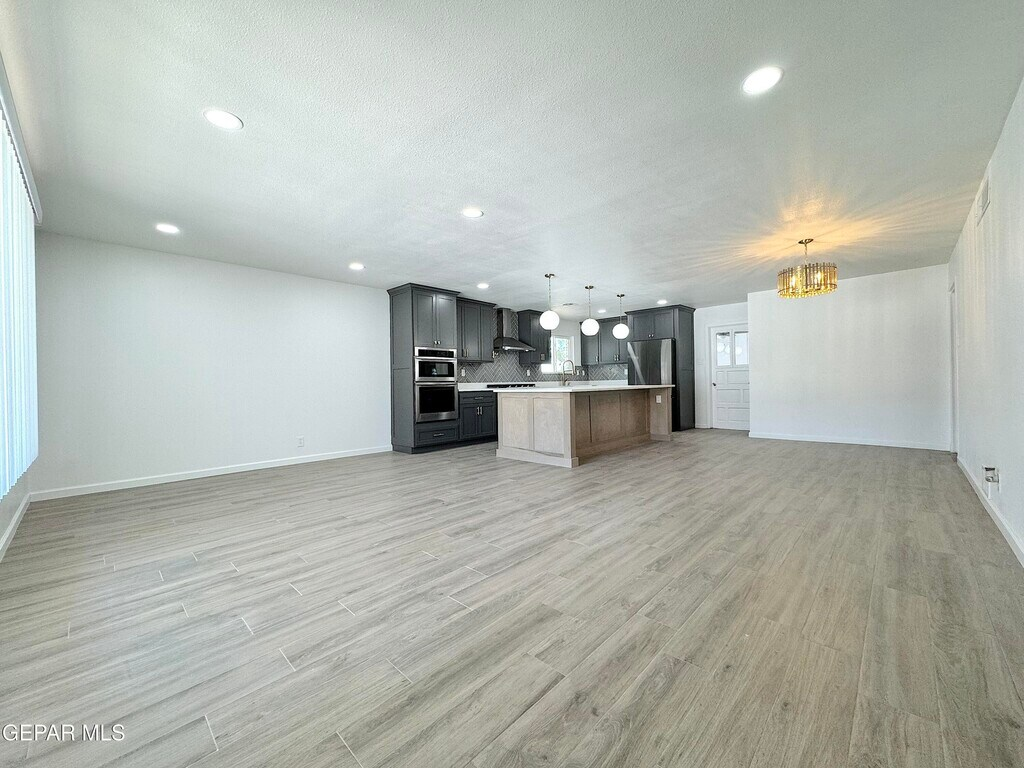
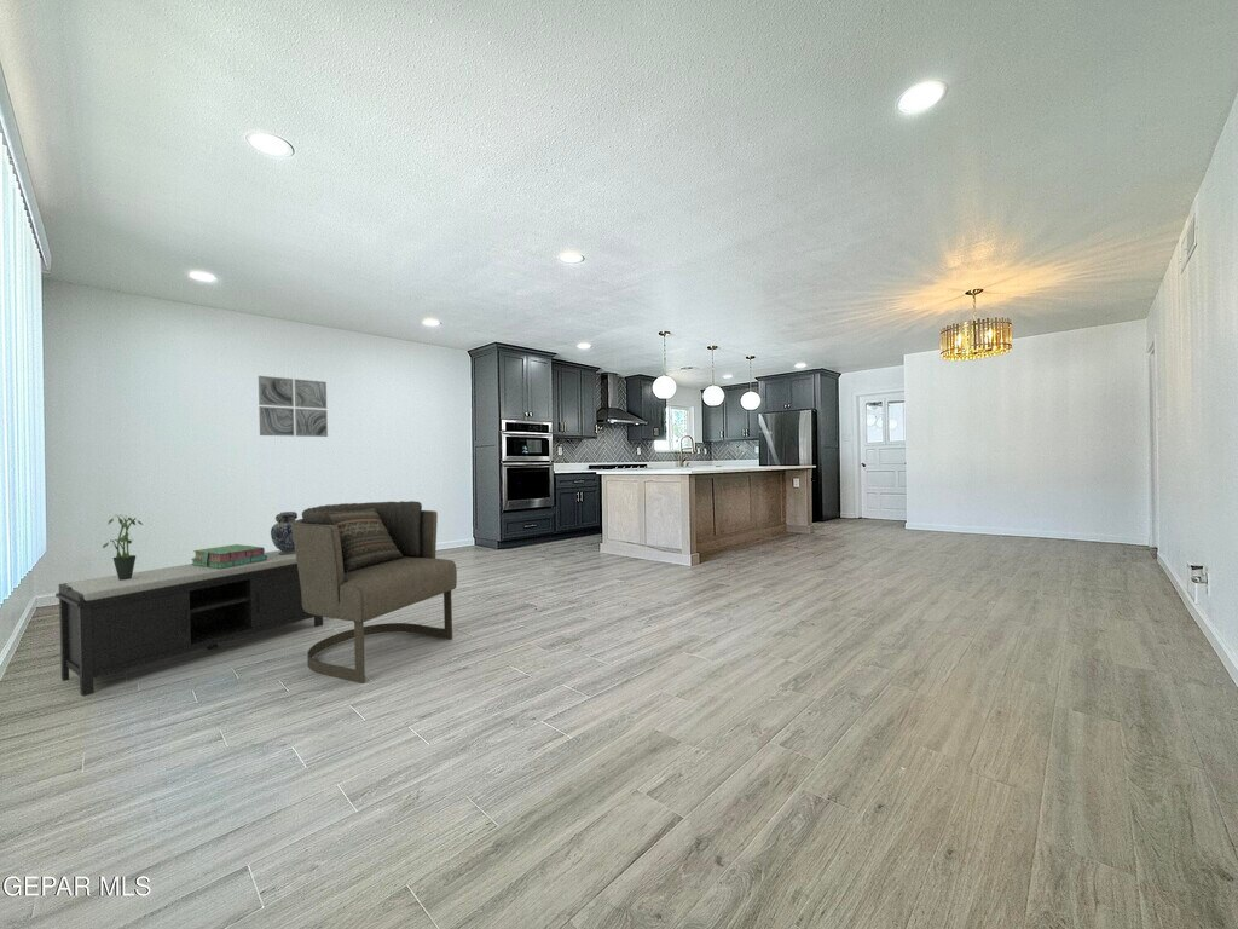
+ wall art (293, 408)
+ decorative vase (287, 532)
+ potted plant (123, 547)
+ armchair (369, 578)
+ bench (208, 607)
+ stack of books (228, 555)
